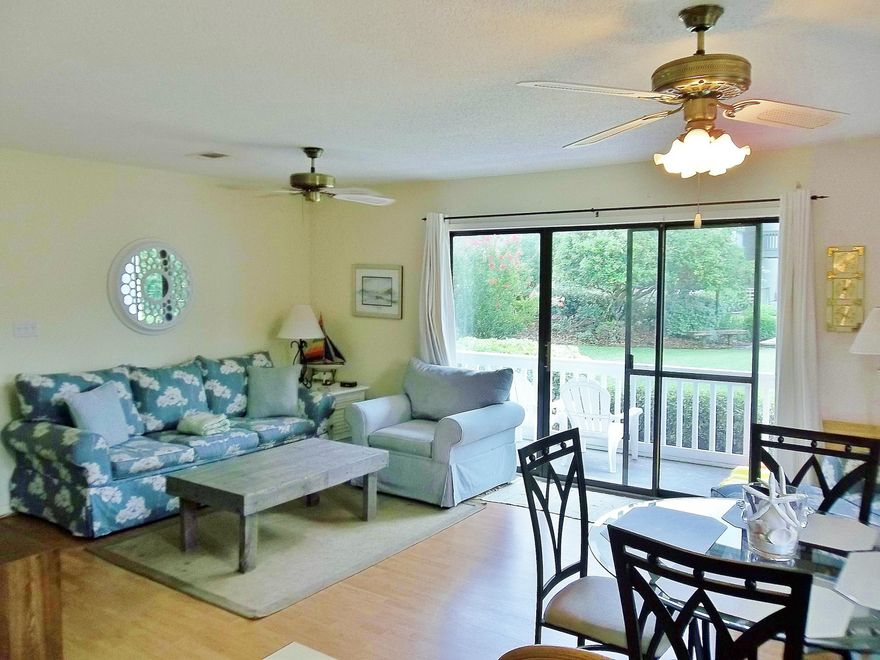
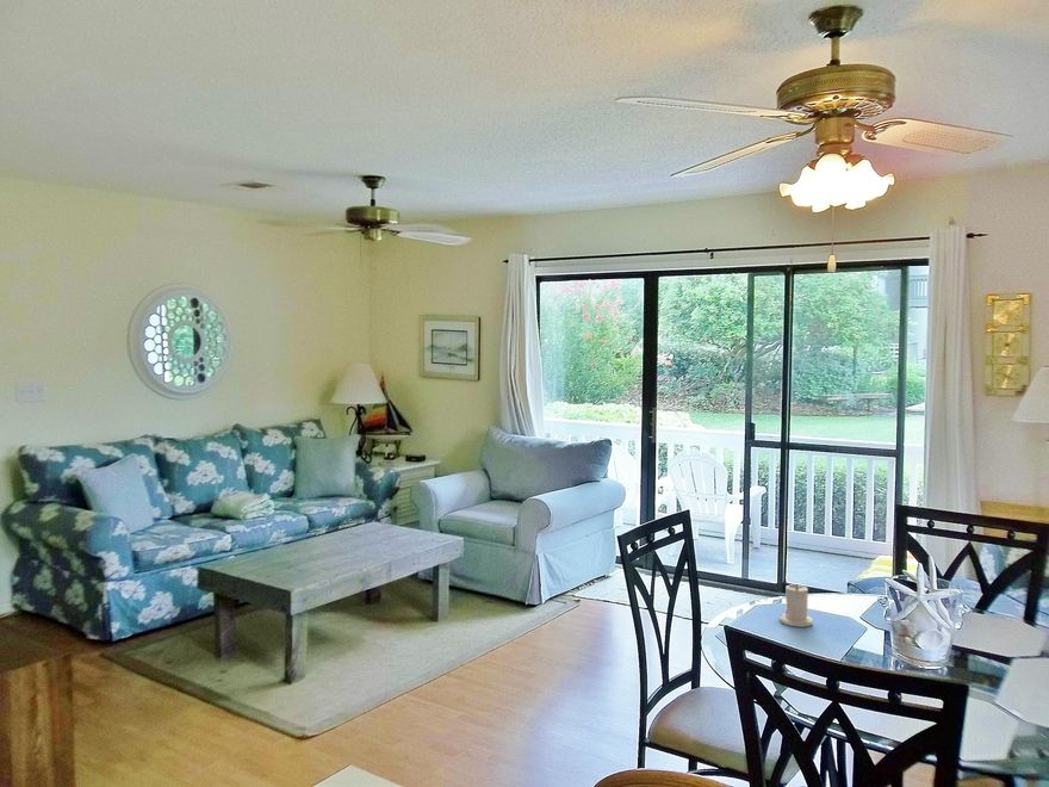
+ candle (795, 602)
